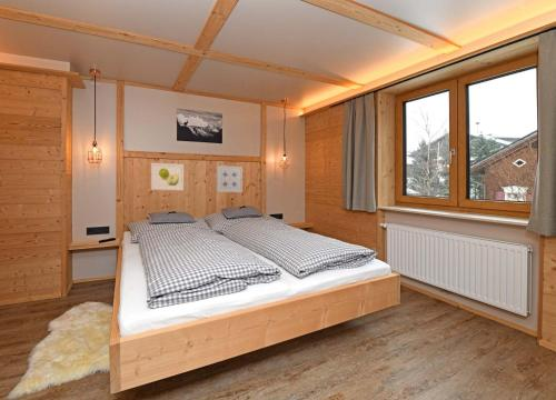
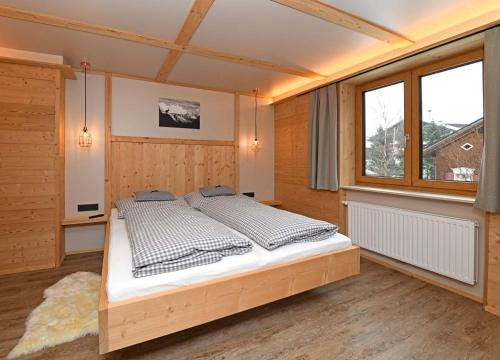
- wall art (229, 179)
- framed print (167, 177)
